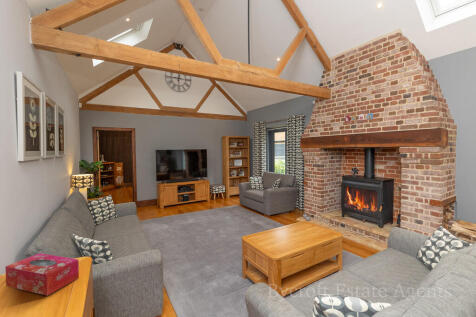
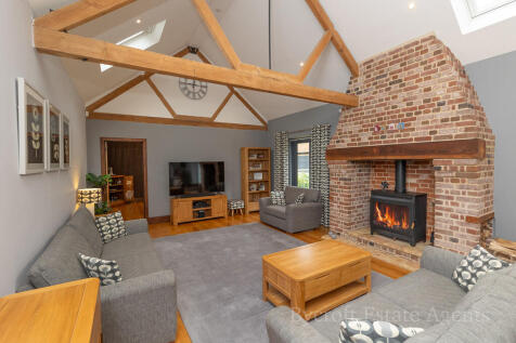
- tissue box (43, 272)
